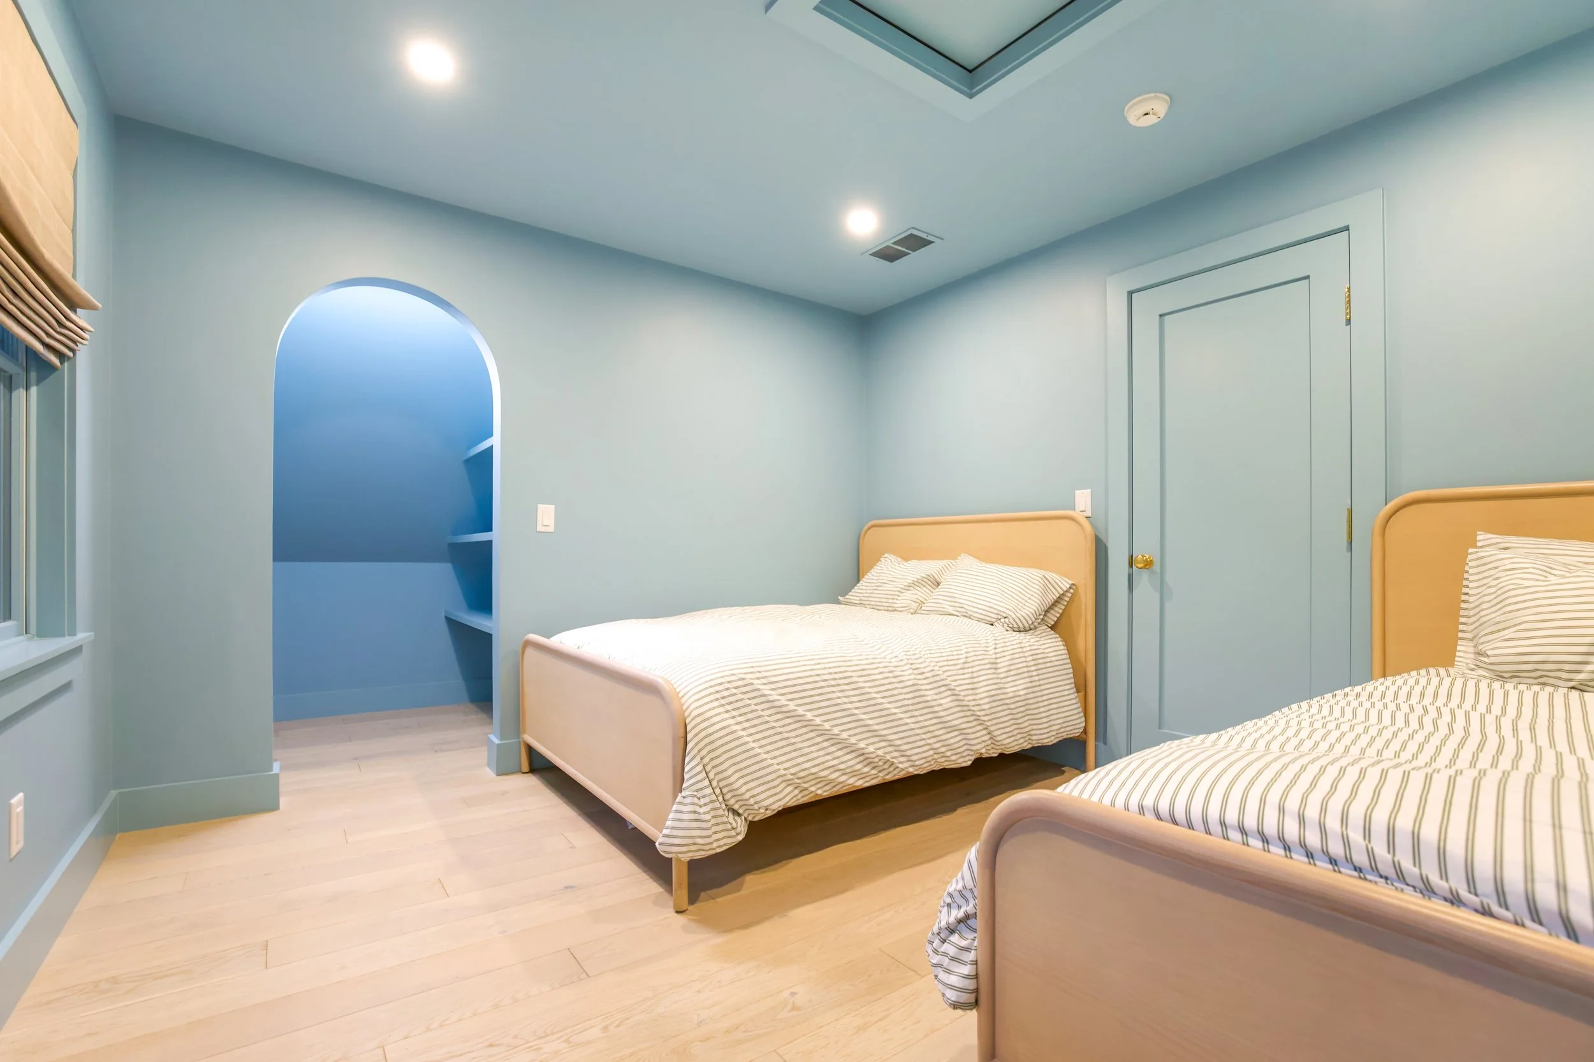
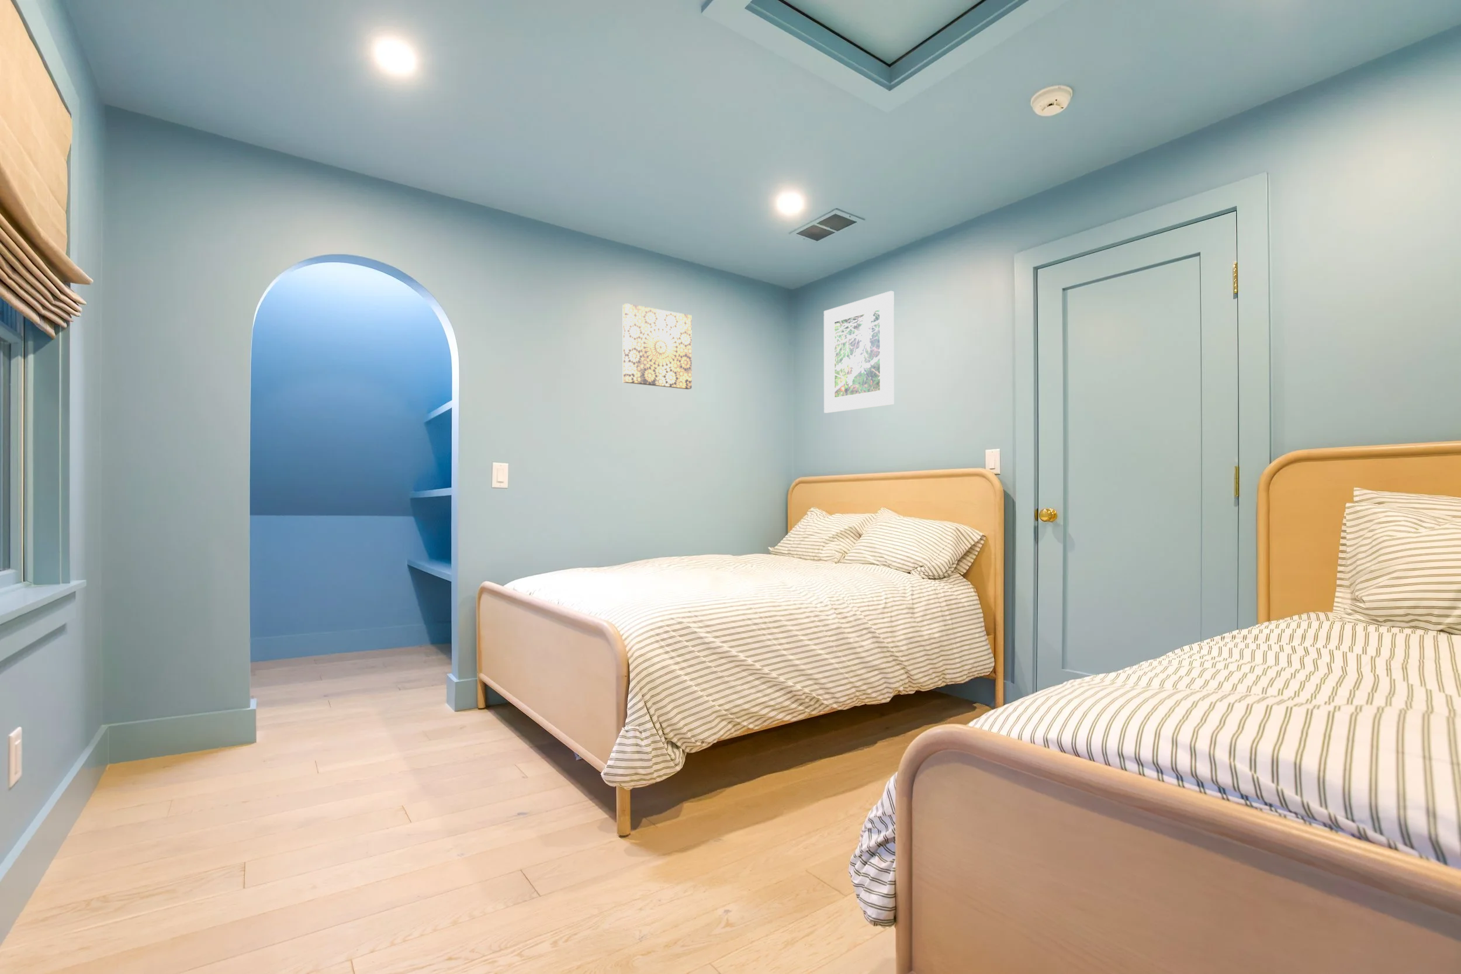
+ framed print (857, 354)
+ wall art (658, 348)
